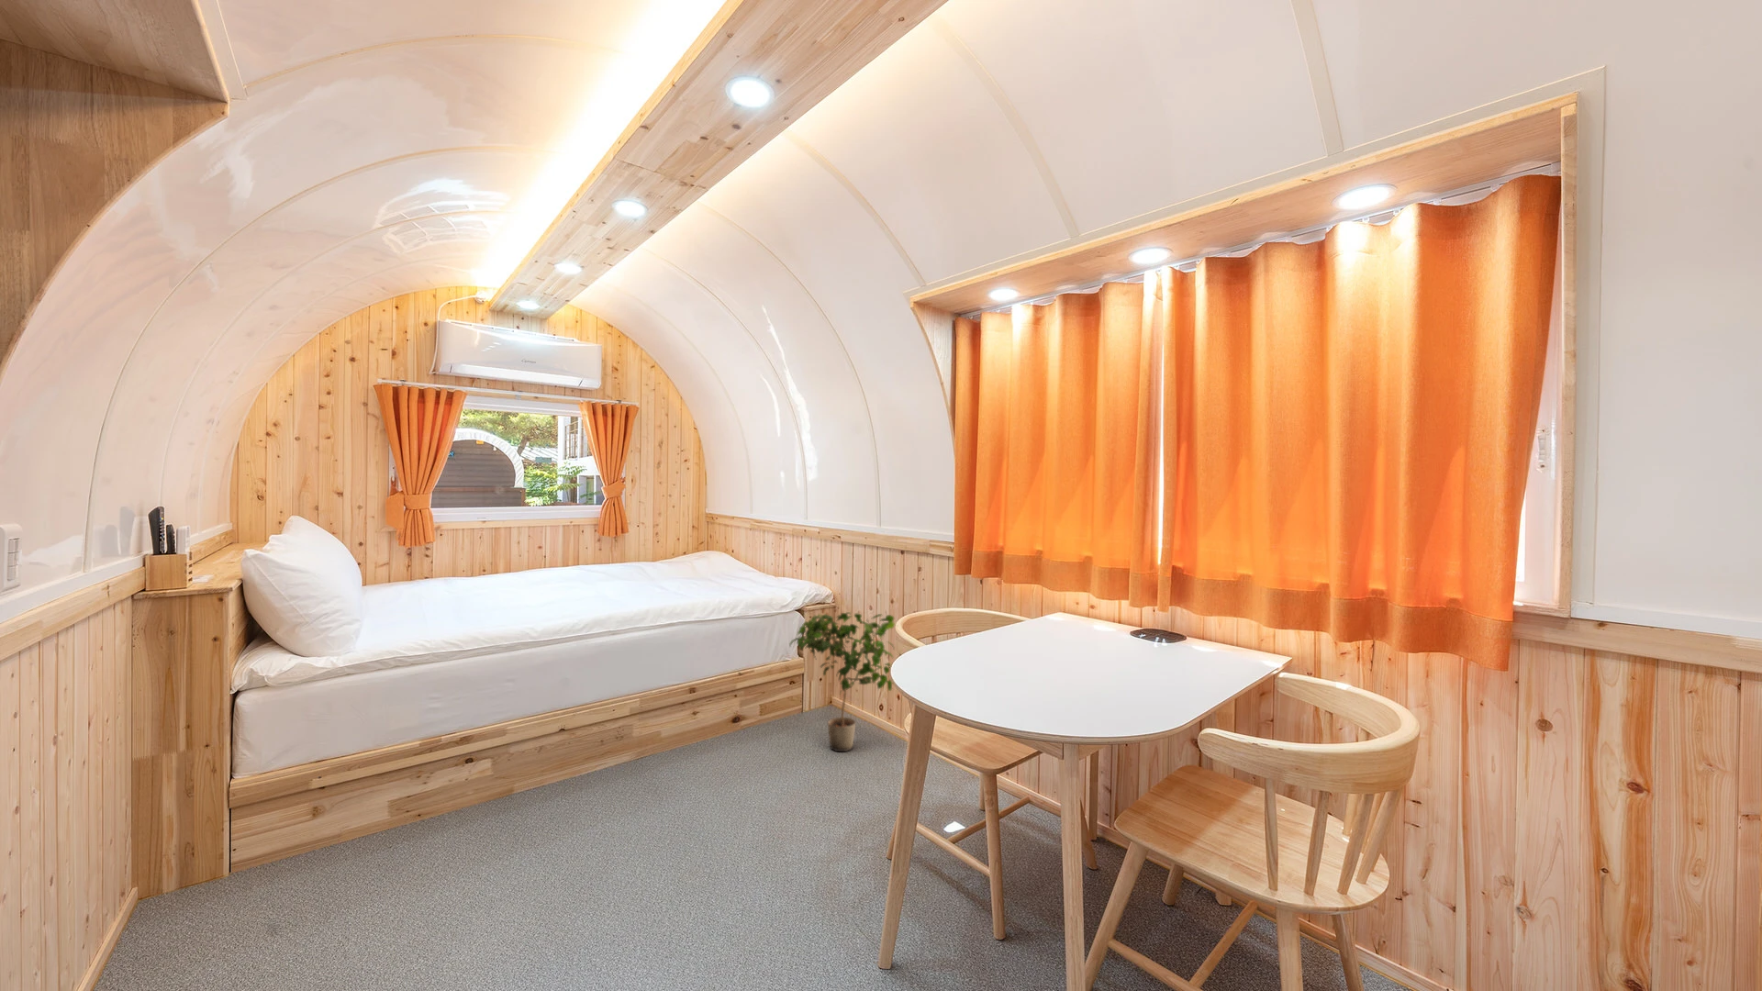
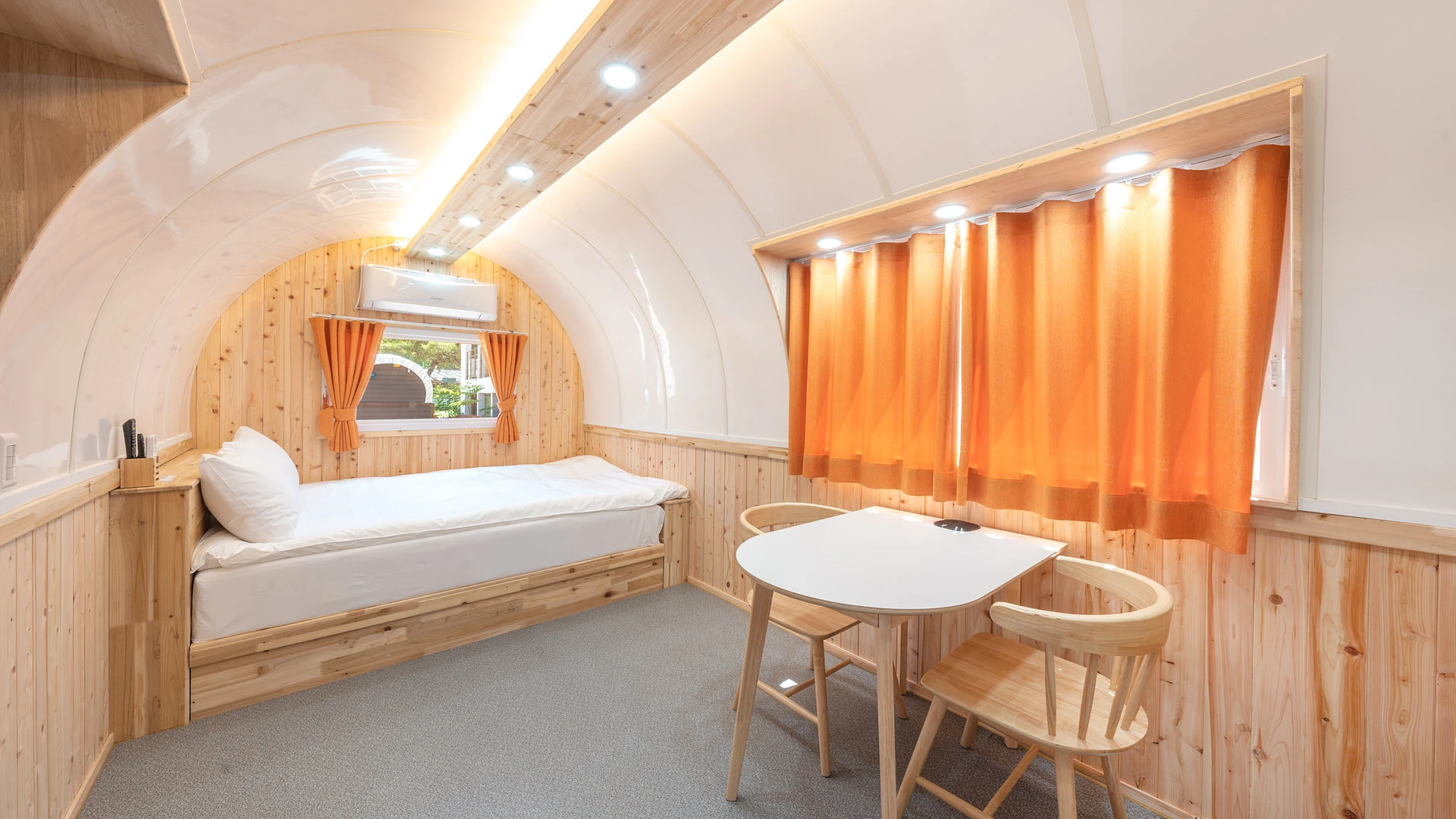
- potted plant (840, 678)
